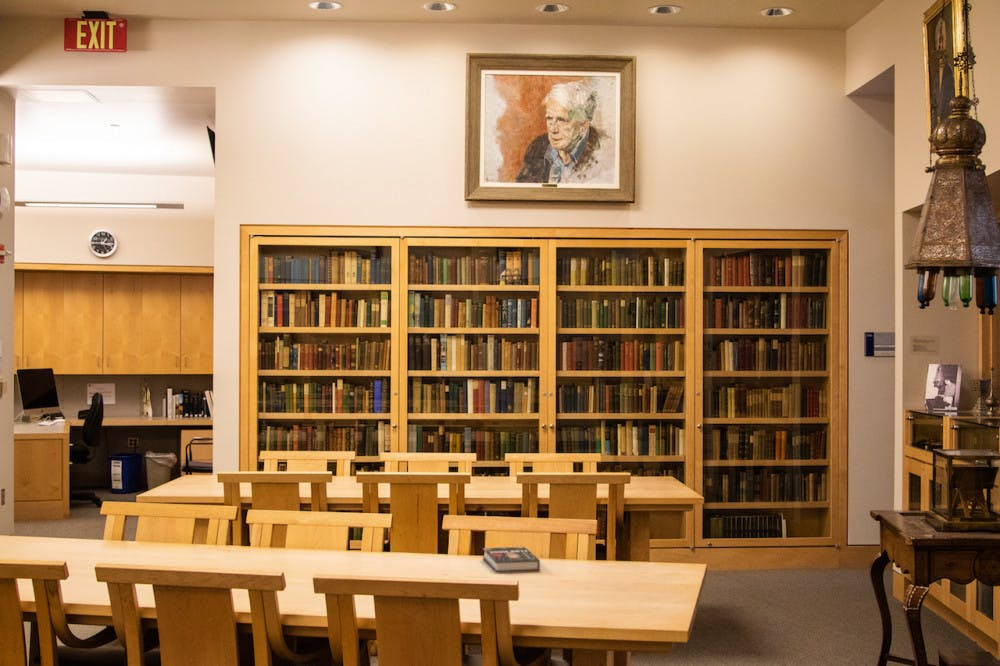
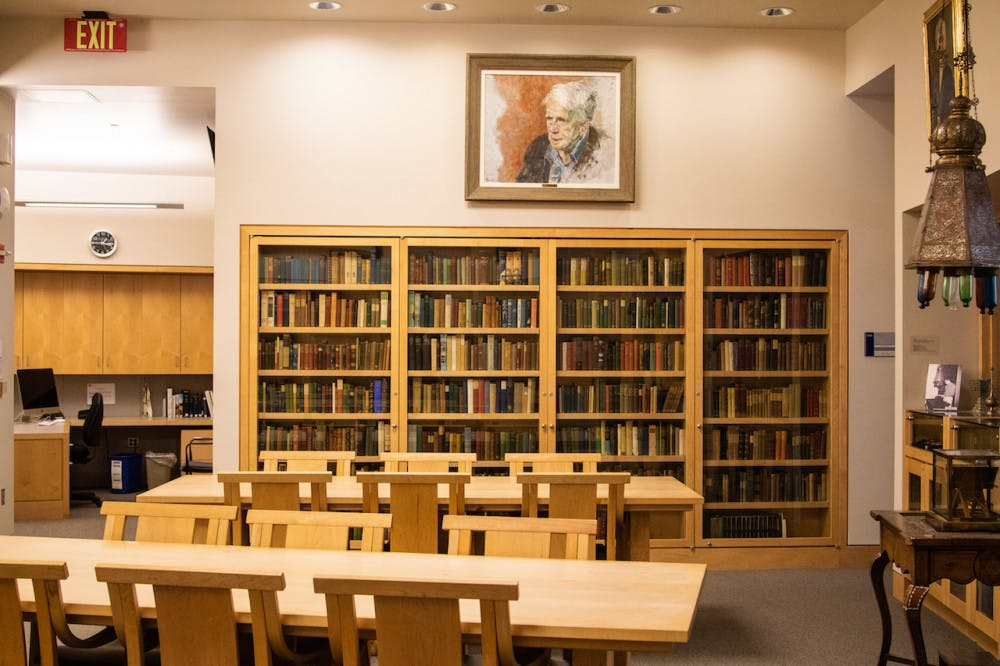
- book (510, 558)
